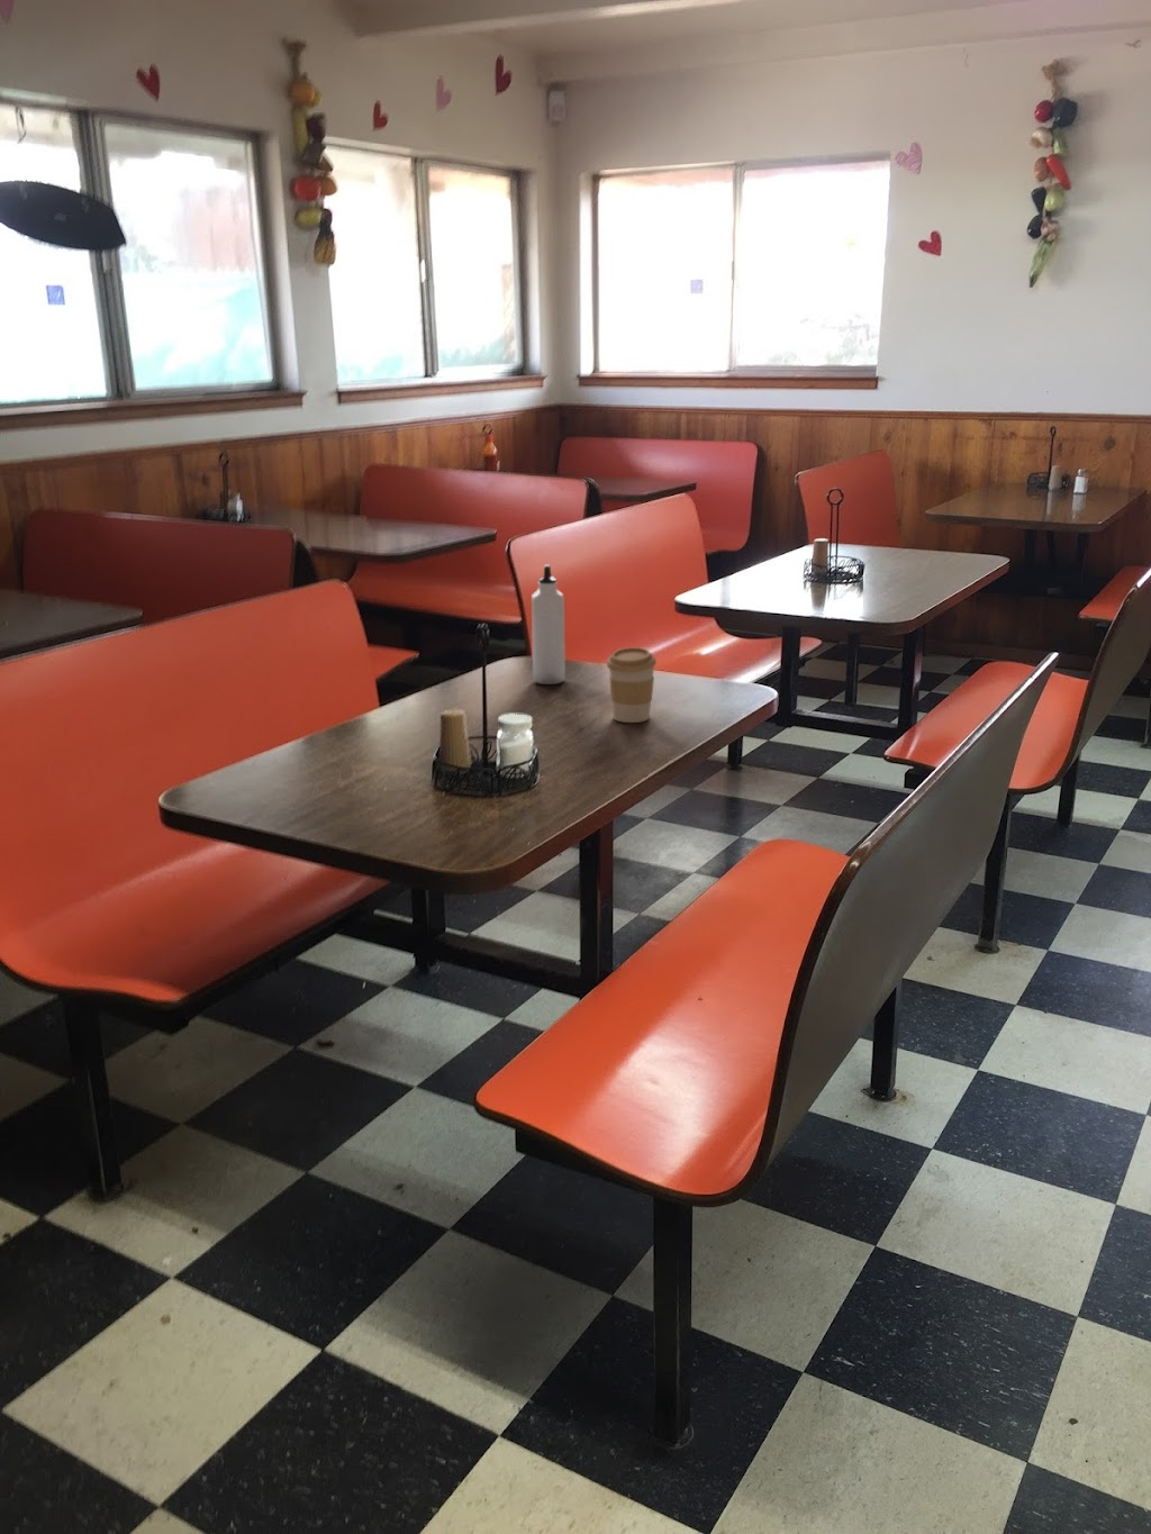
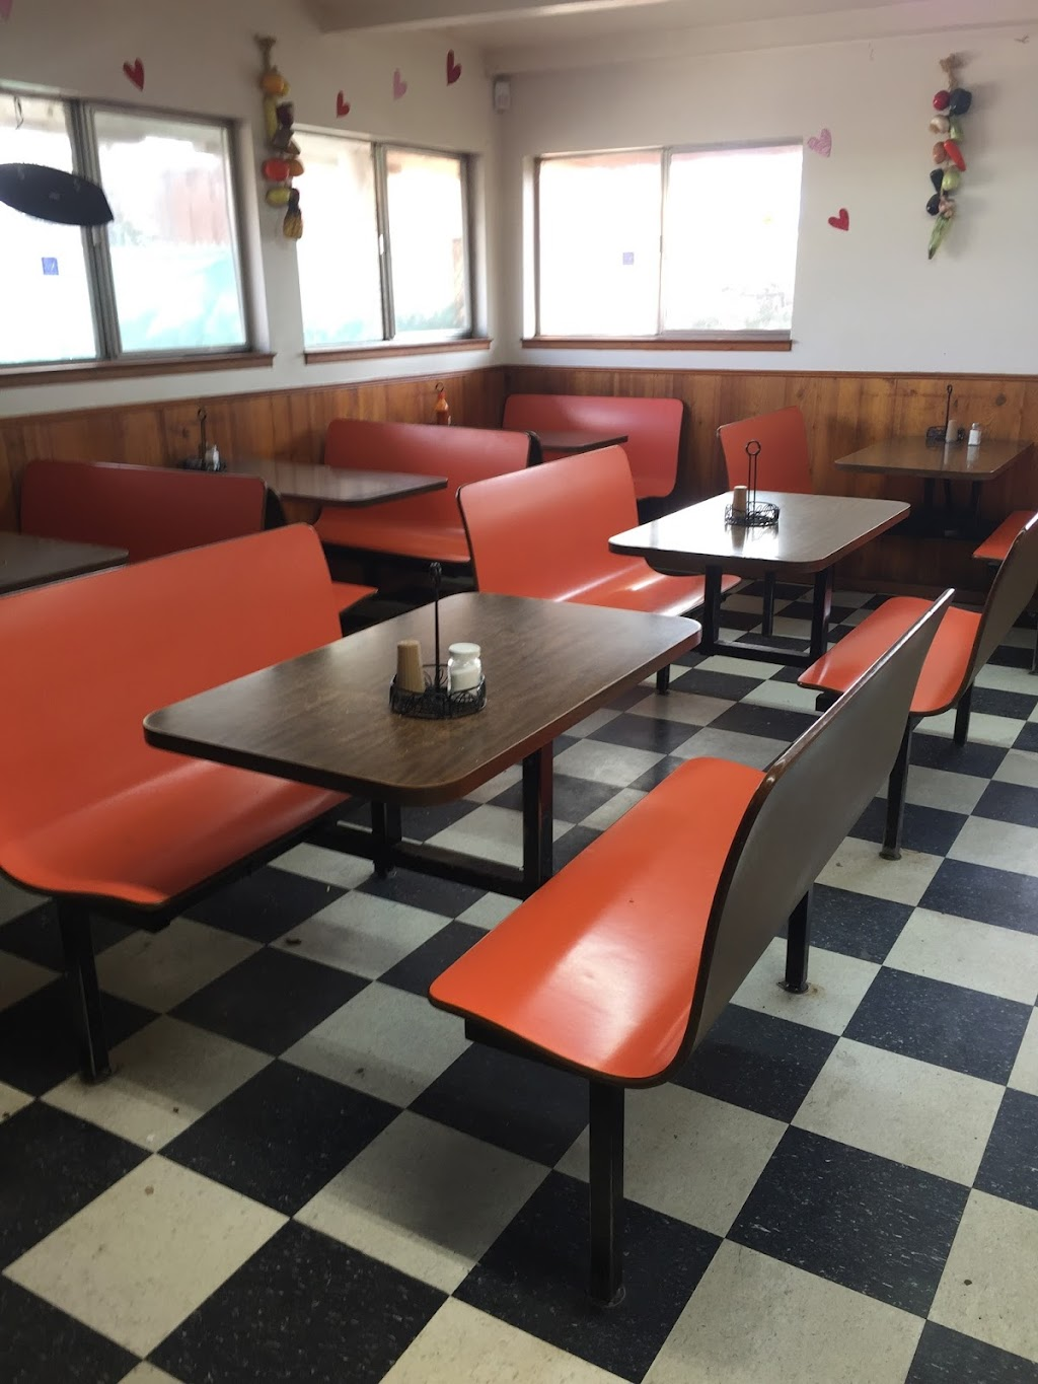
- coffee cup (631, 684)
- water bottle (548, 624)
